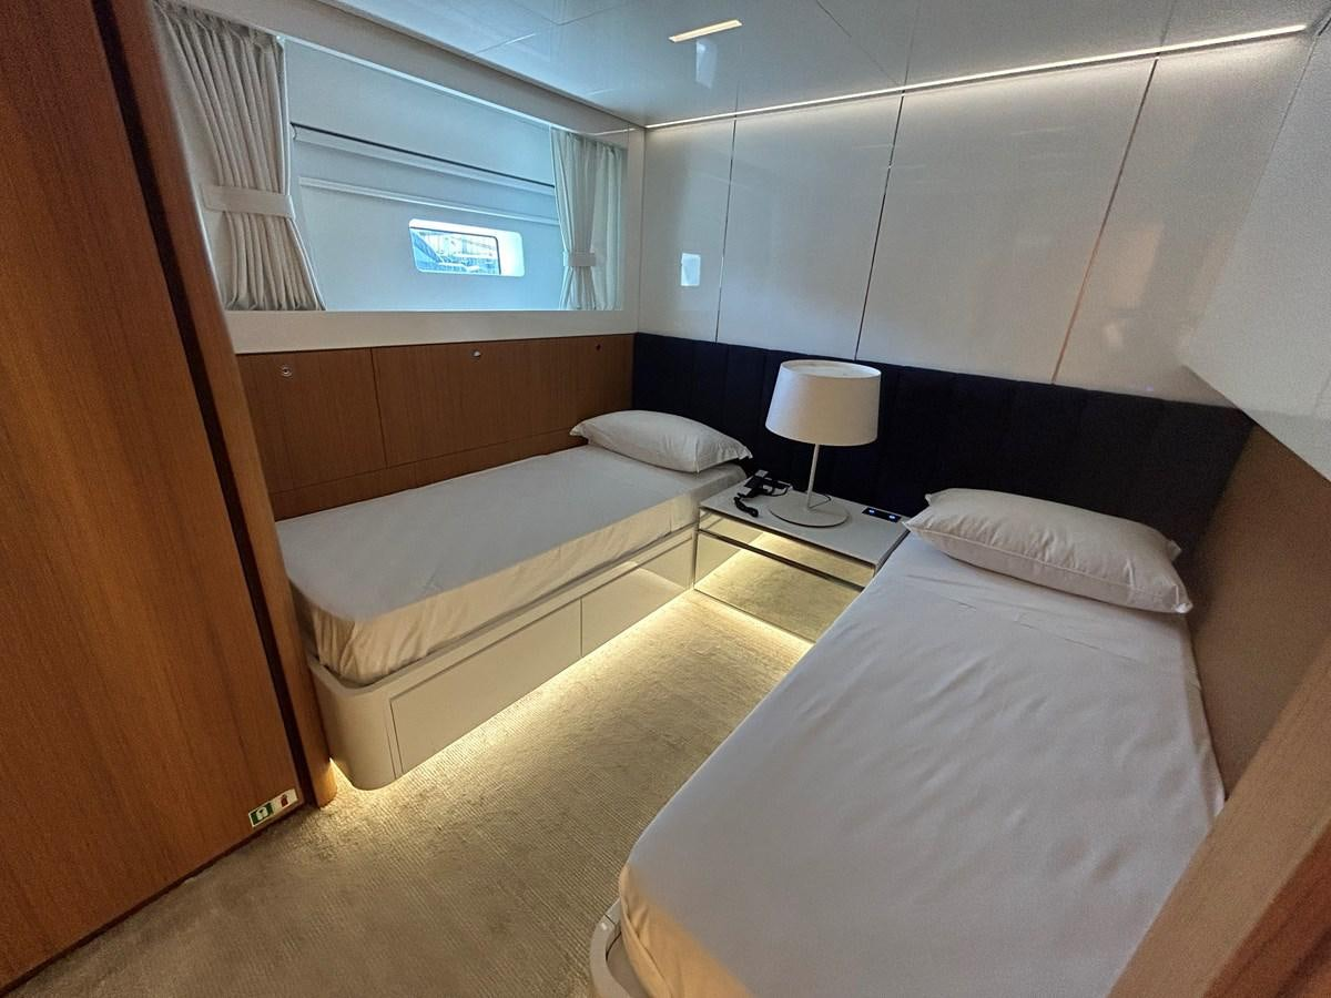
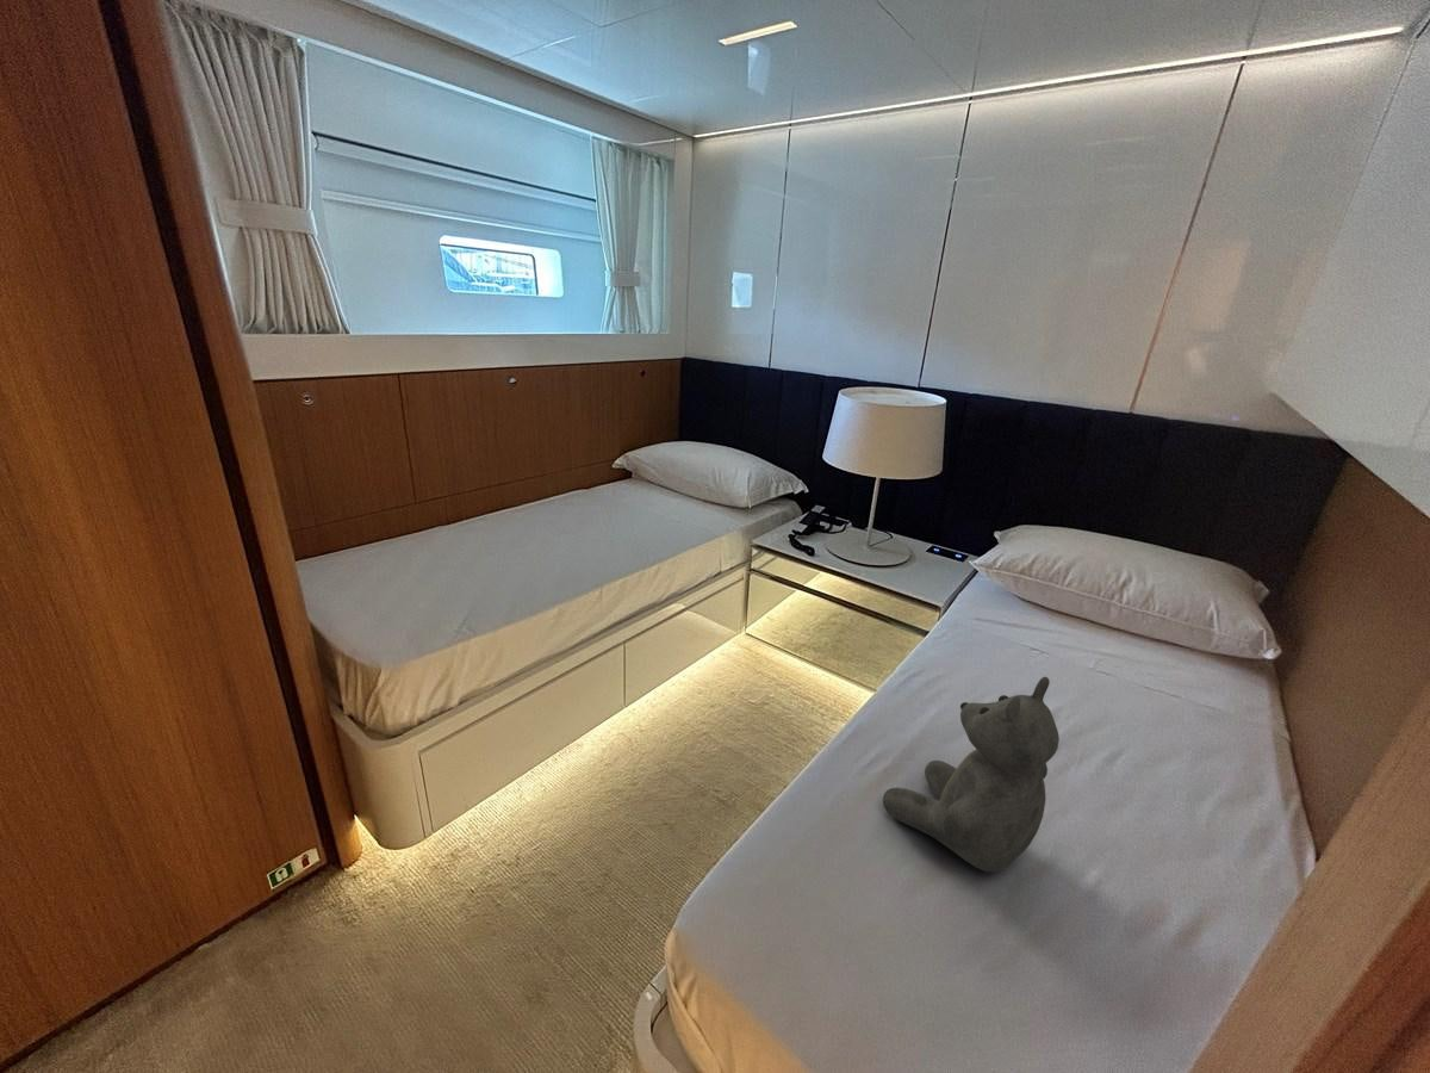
+ teddy bear (975, 755)
